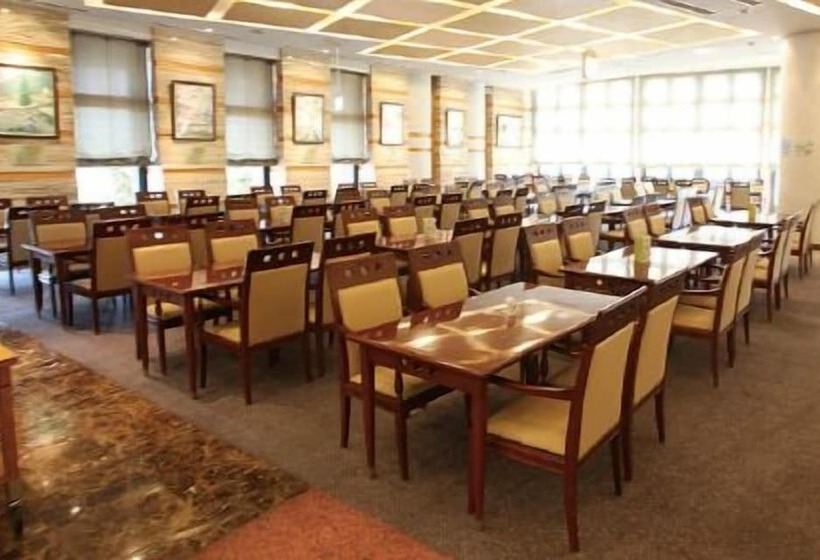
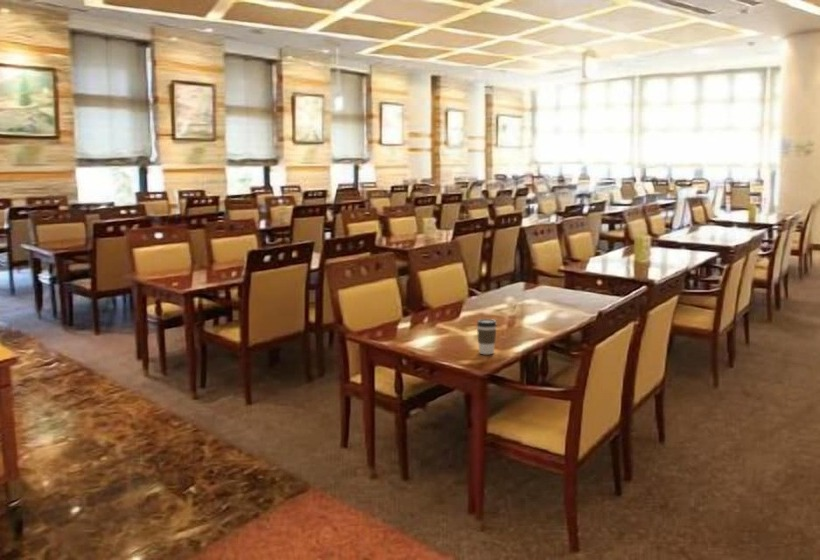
+ coffee cup (486, 336)
